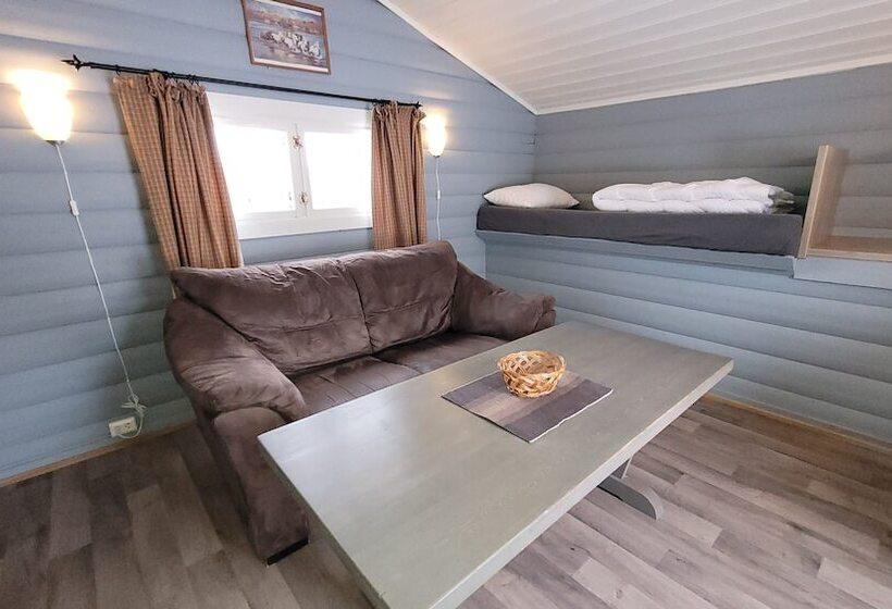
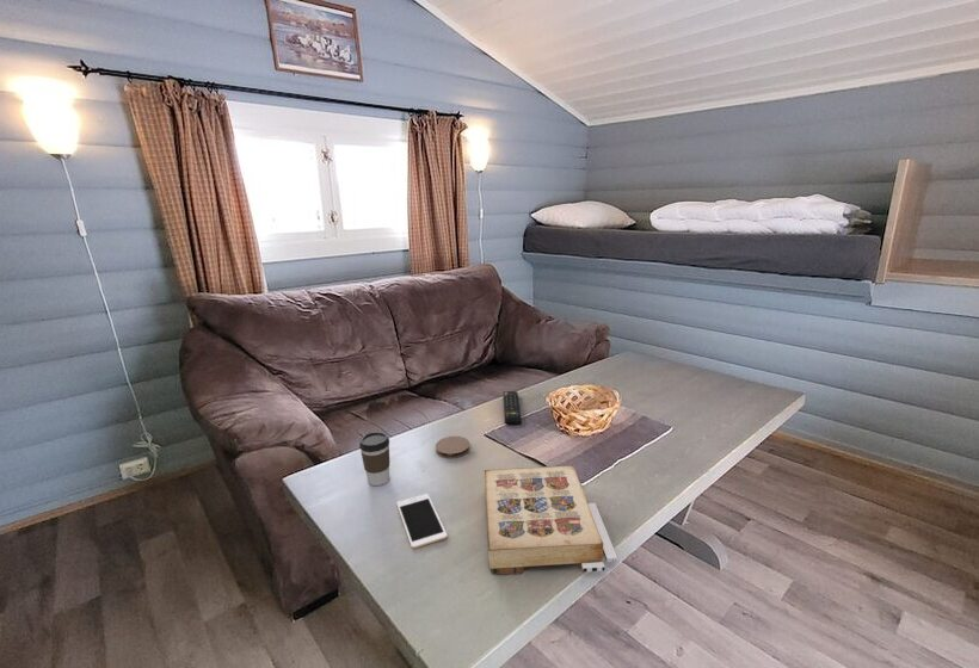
+ book (543, 517)
+ coaster (452, 446)
+ remote control (511, 407)
+ cell phone (420, 519)
+ coffee cup (376, 458)
